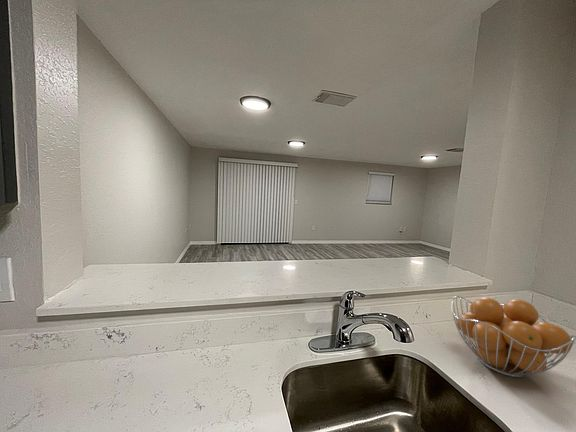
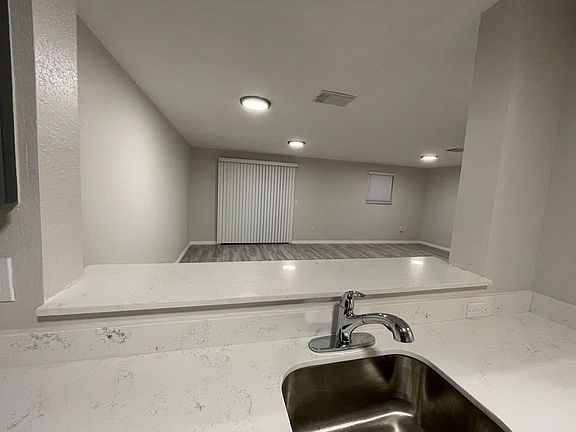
- fruit basket (503, 332)
